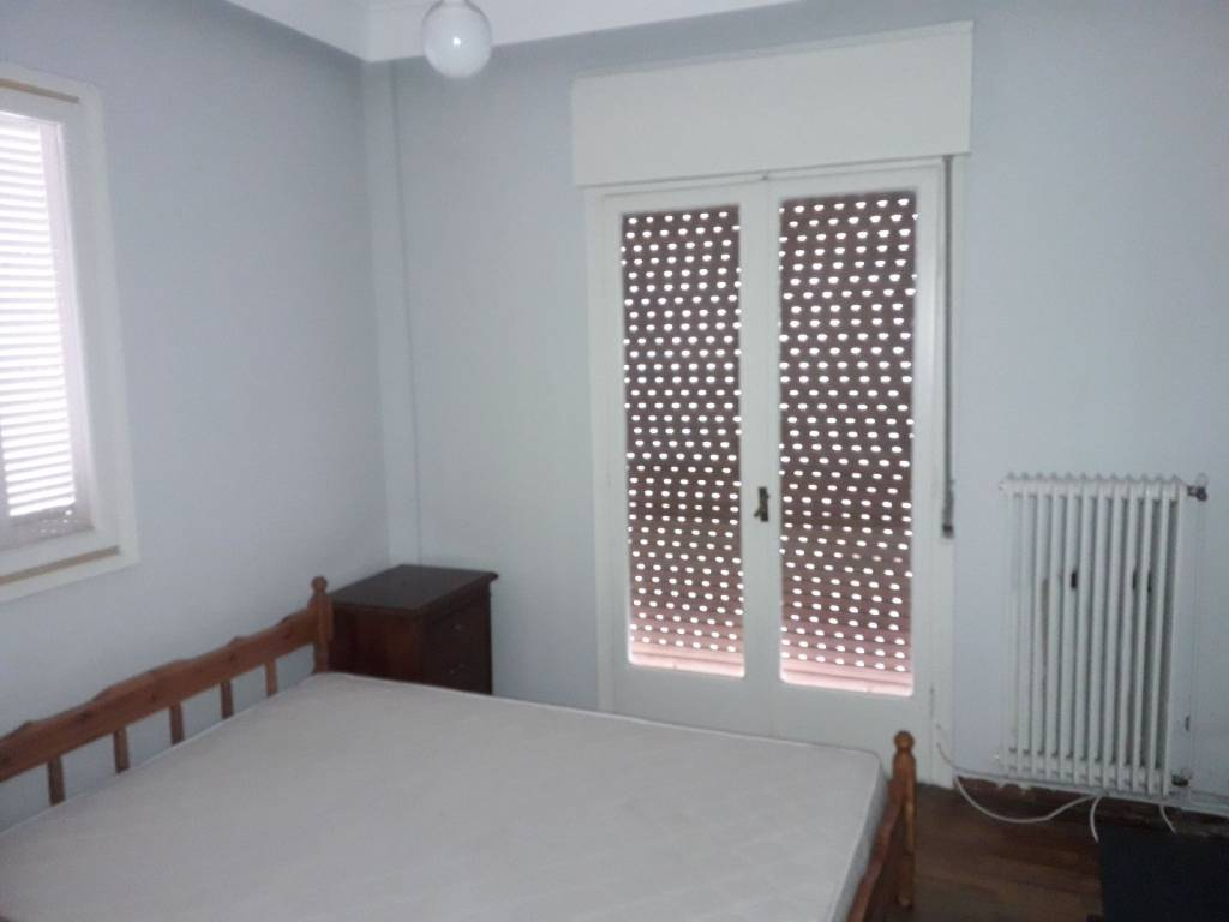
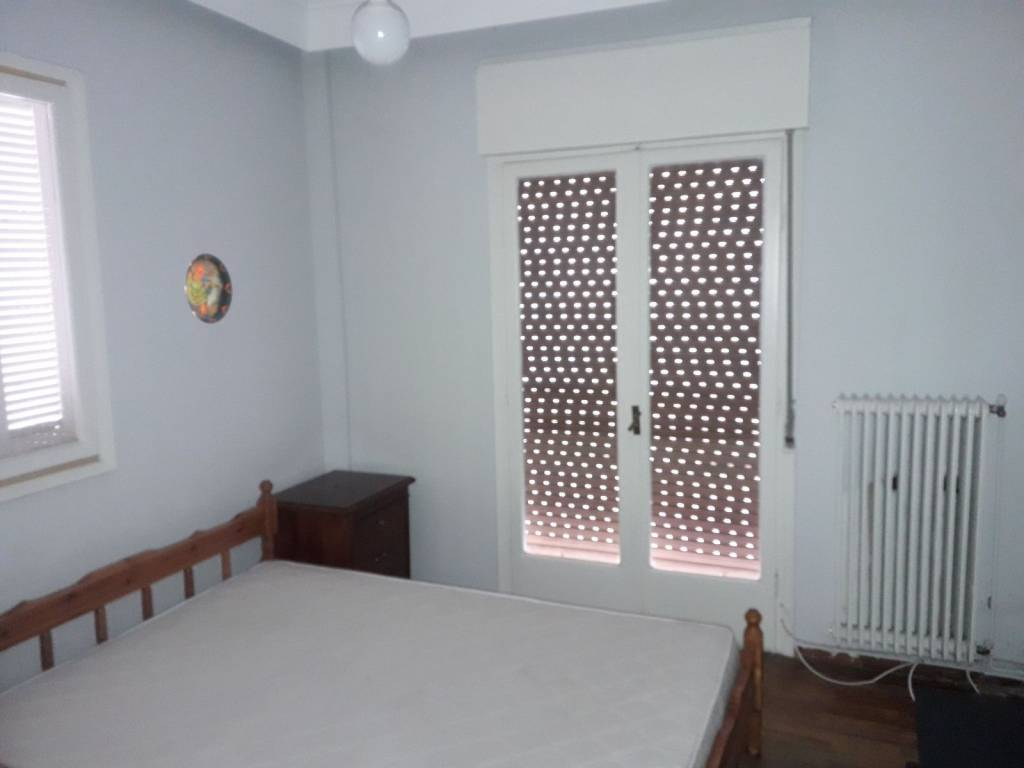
+ decorative plate (206, 288)
